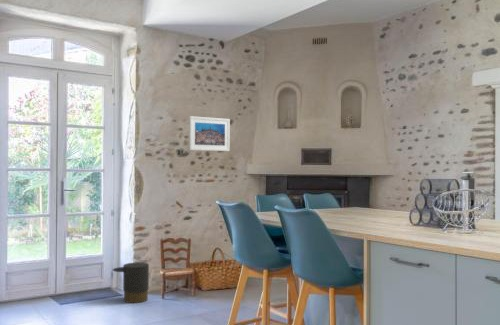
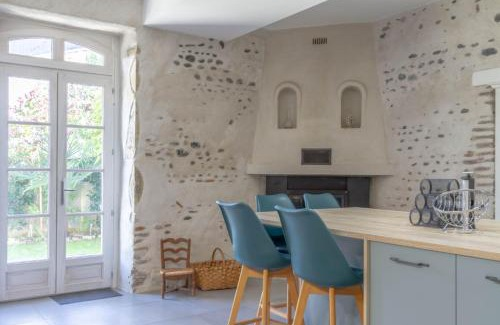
- trash can (130, 282)
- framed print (210, 134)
